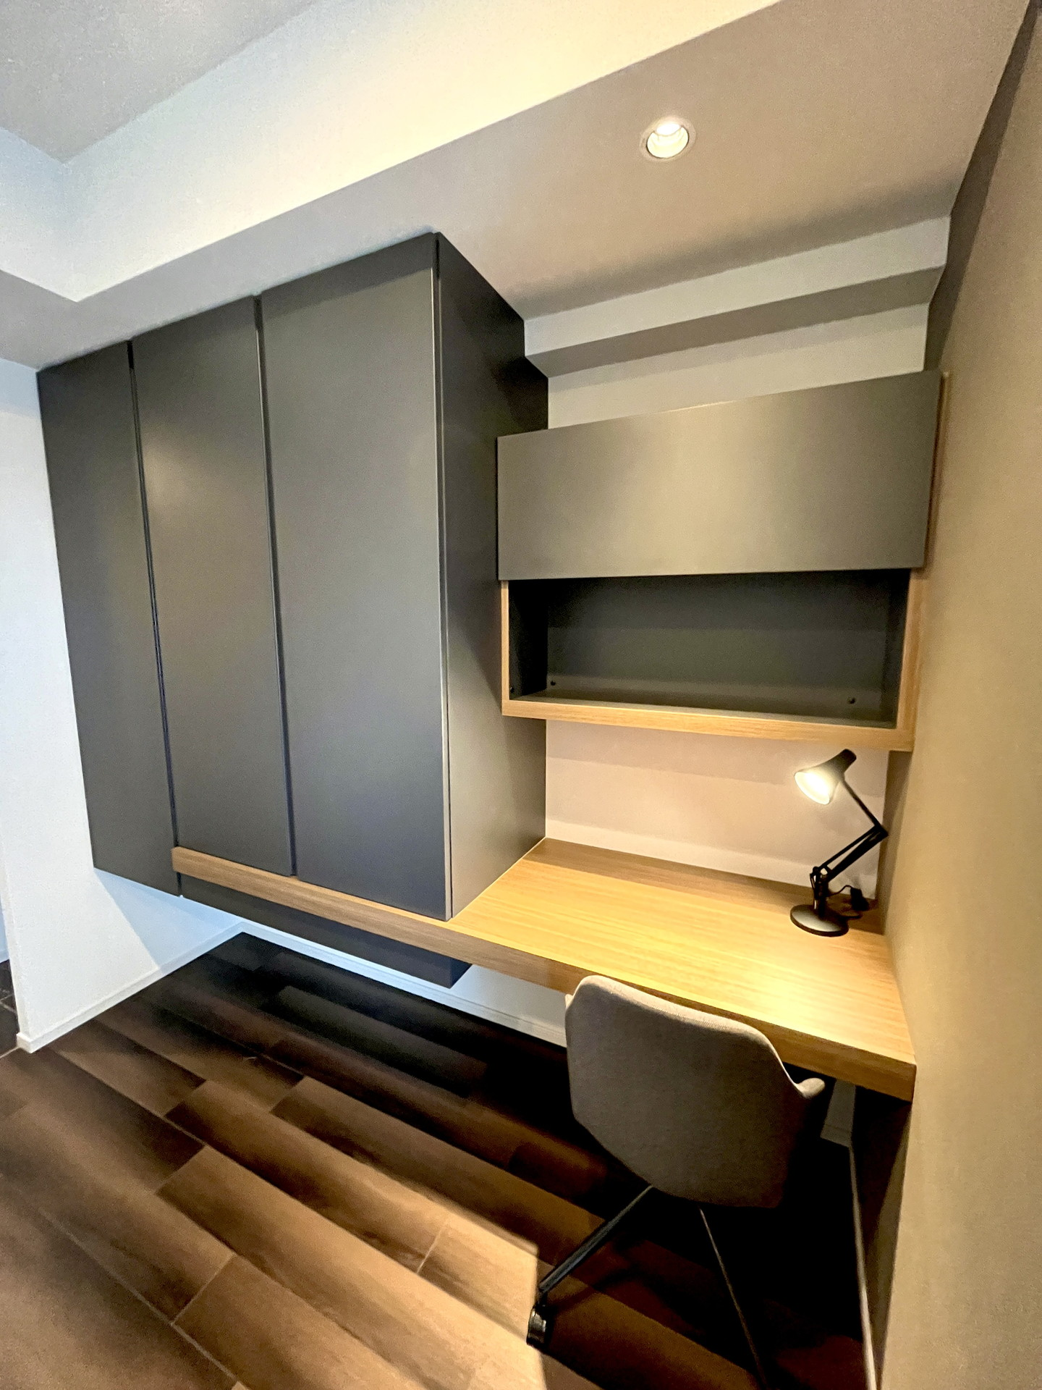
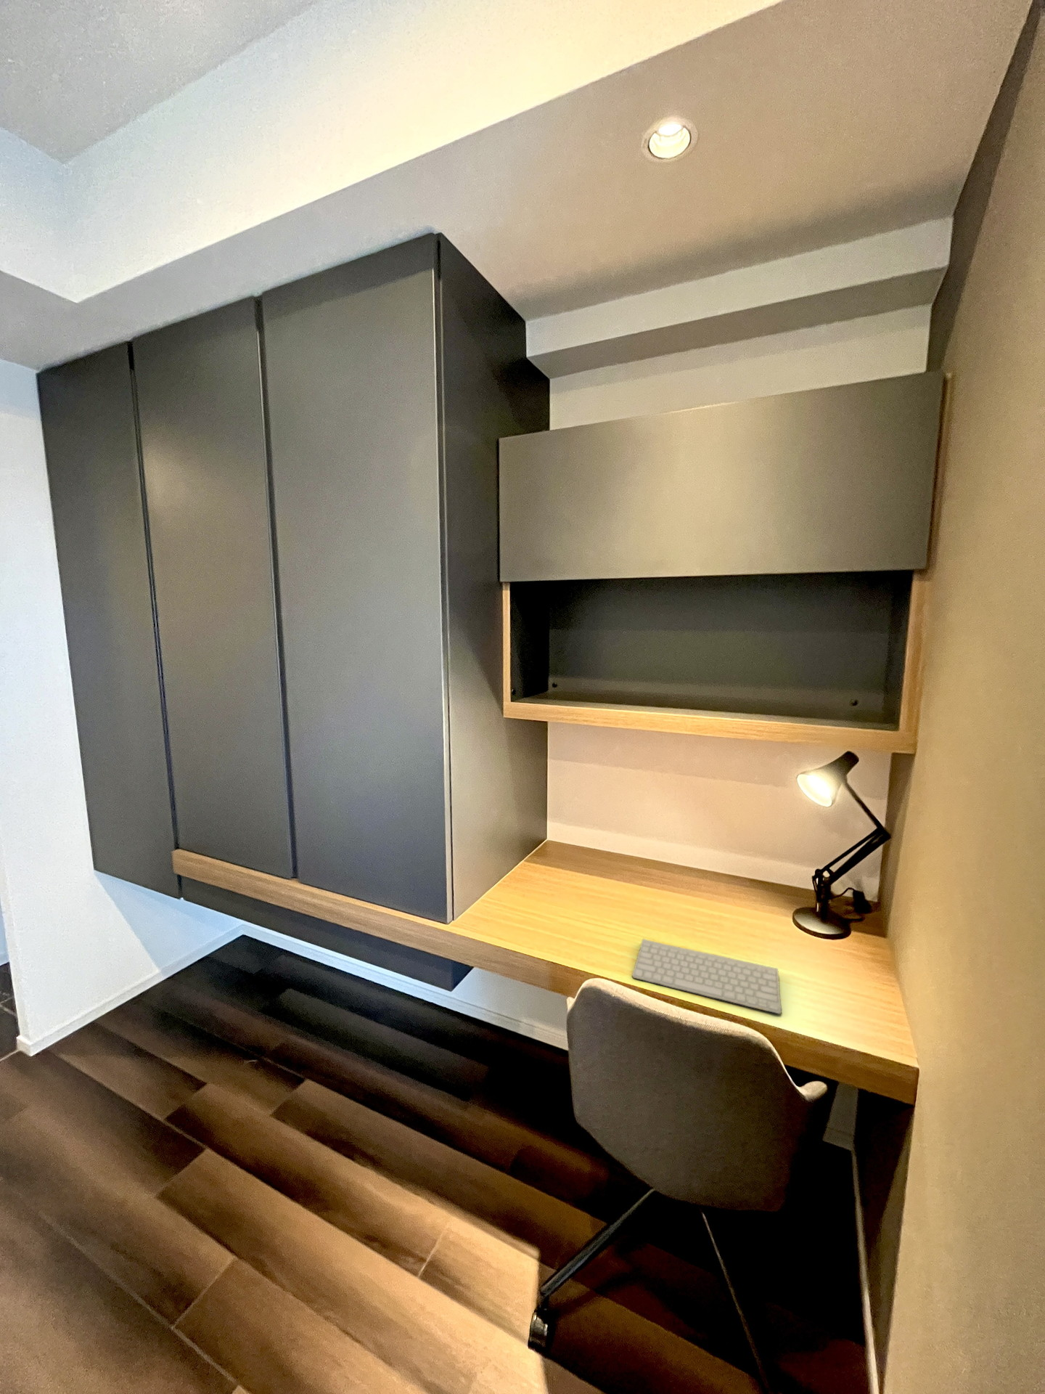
+ keyboard (705, 971)
